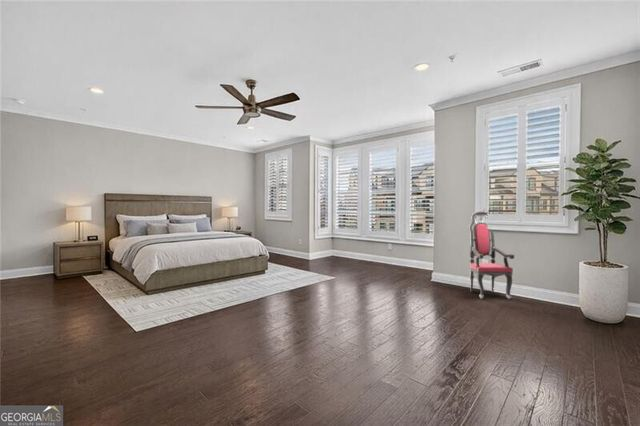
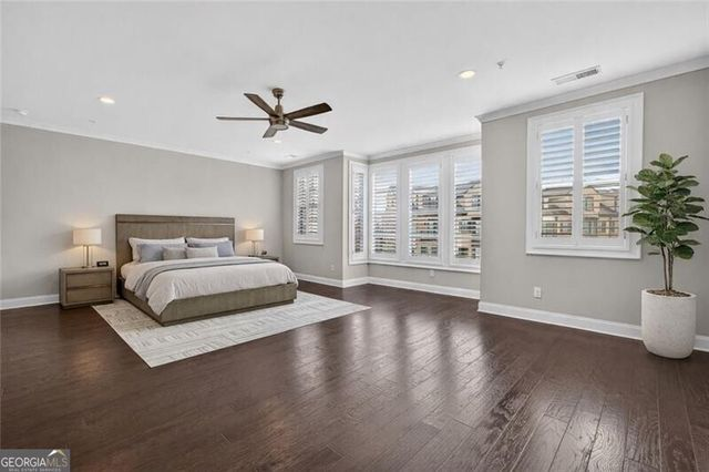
- armchair (489, 253)
